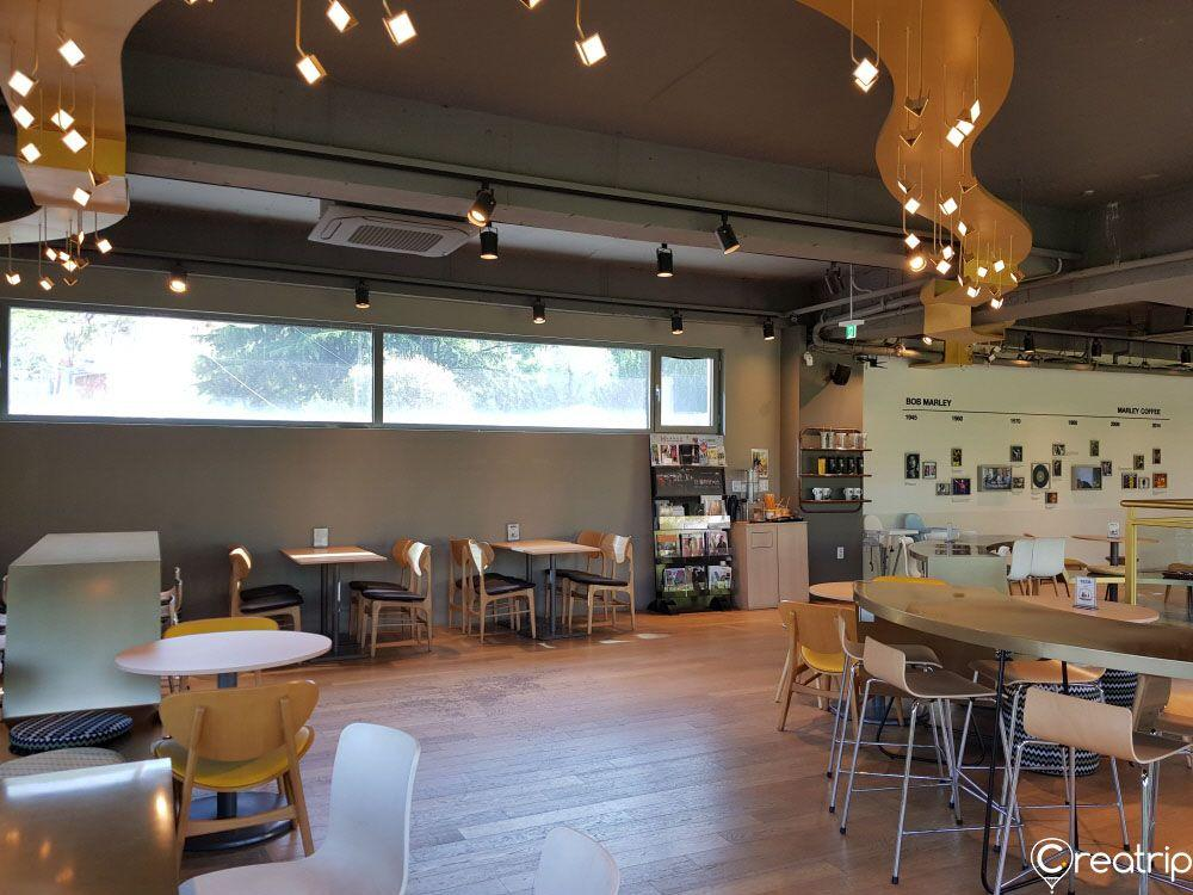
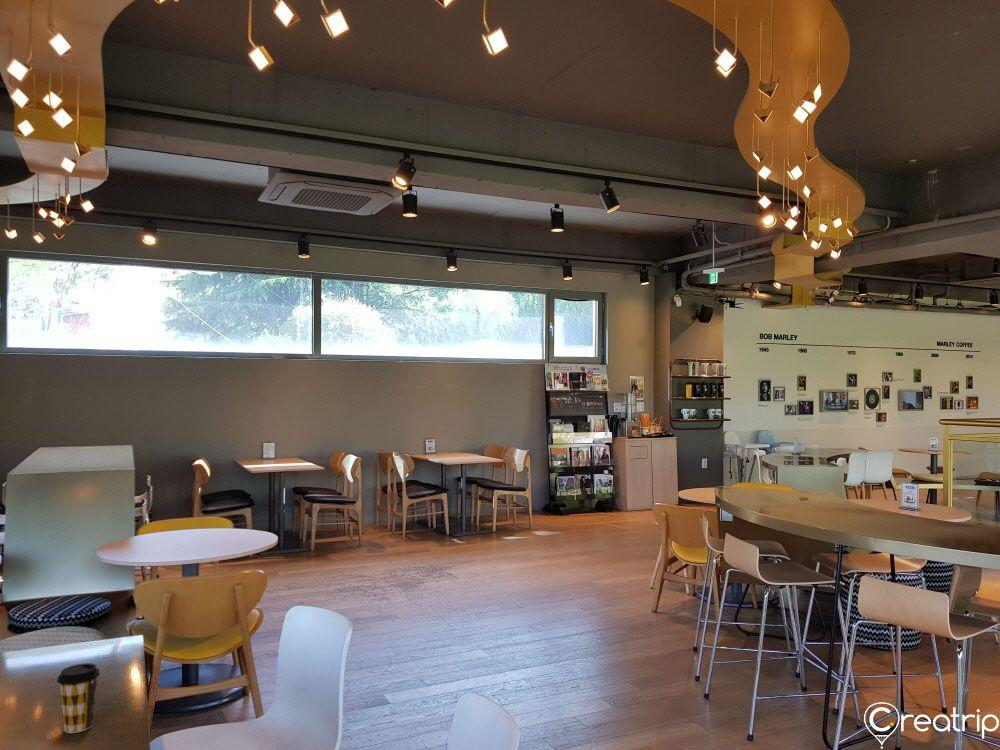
+ coffee cup (78, 698)
